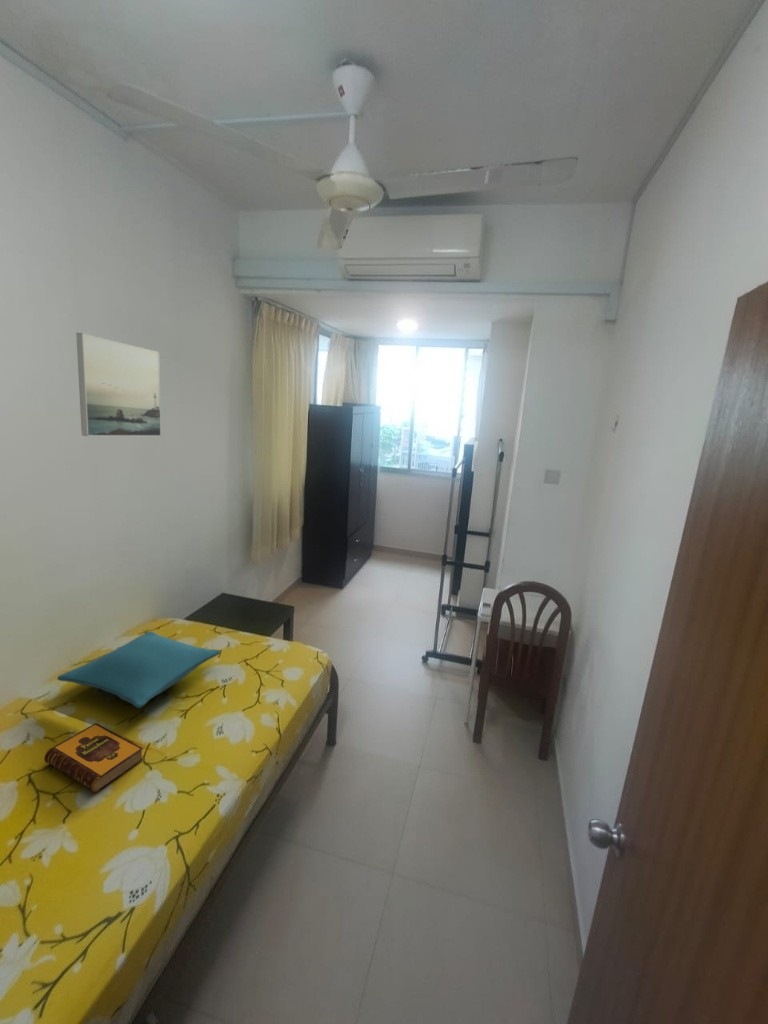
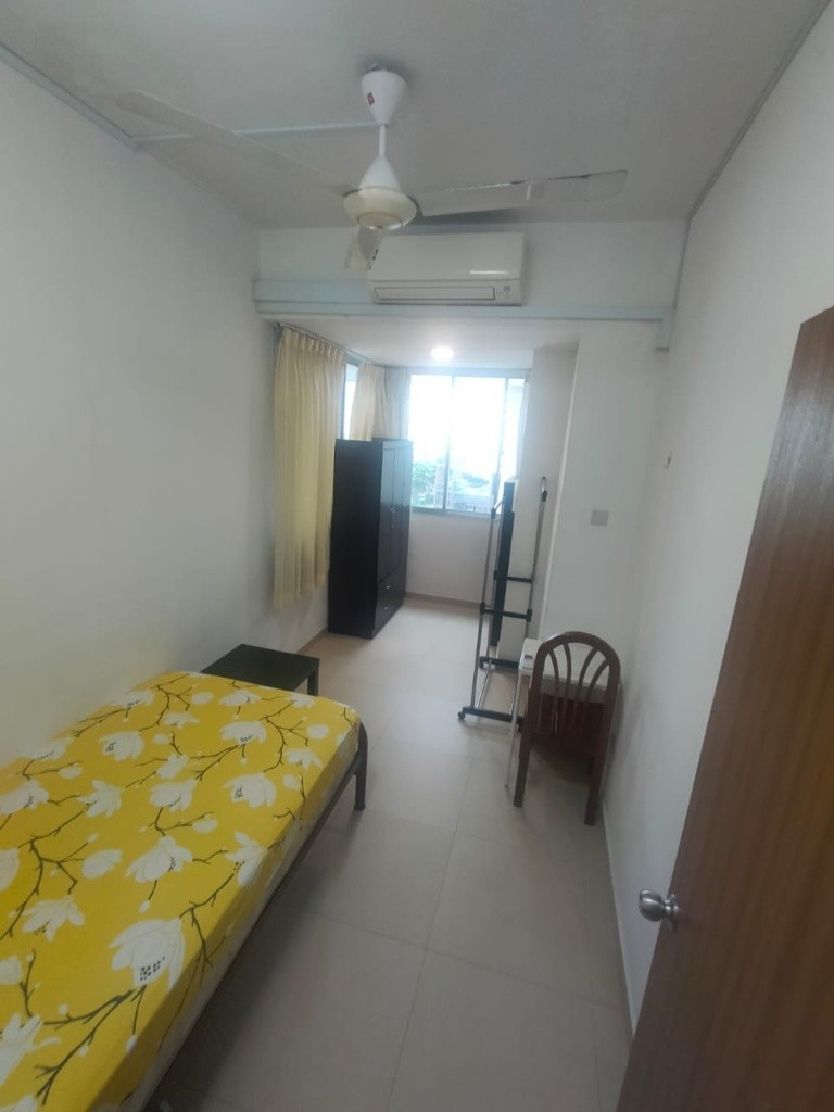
- pillow (145, 665)
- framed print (123, 390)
- hardback book (94, 756)
